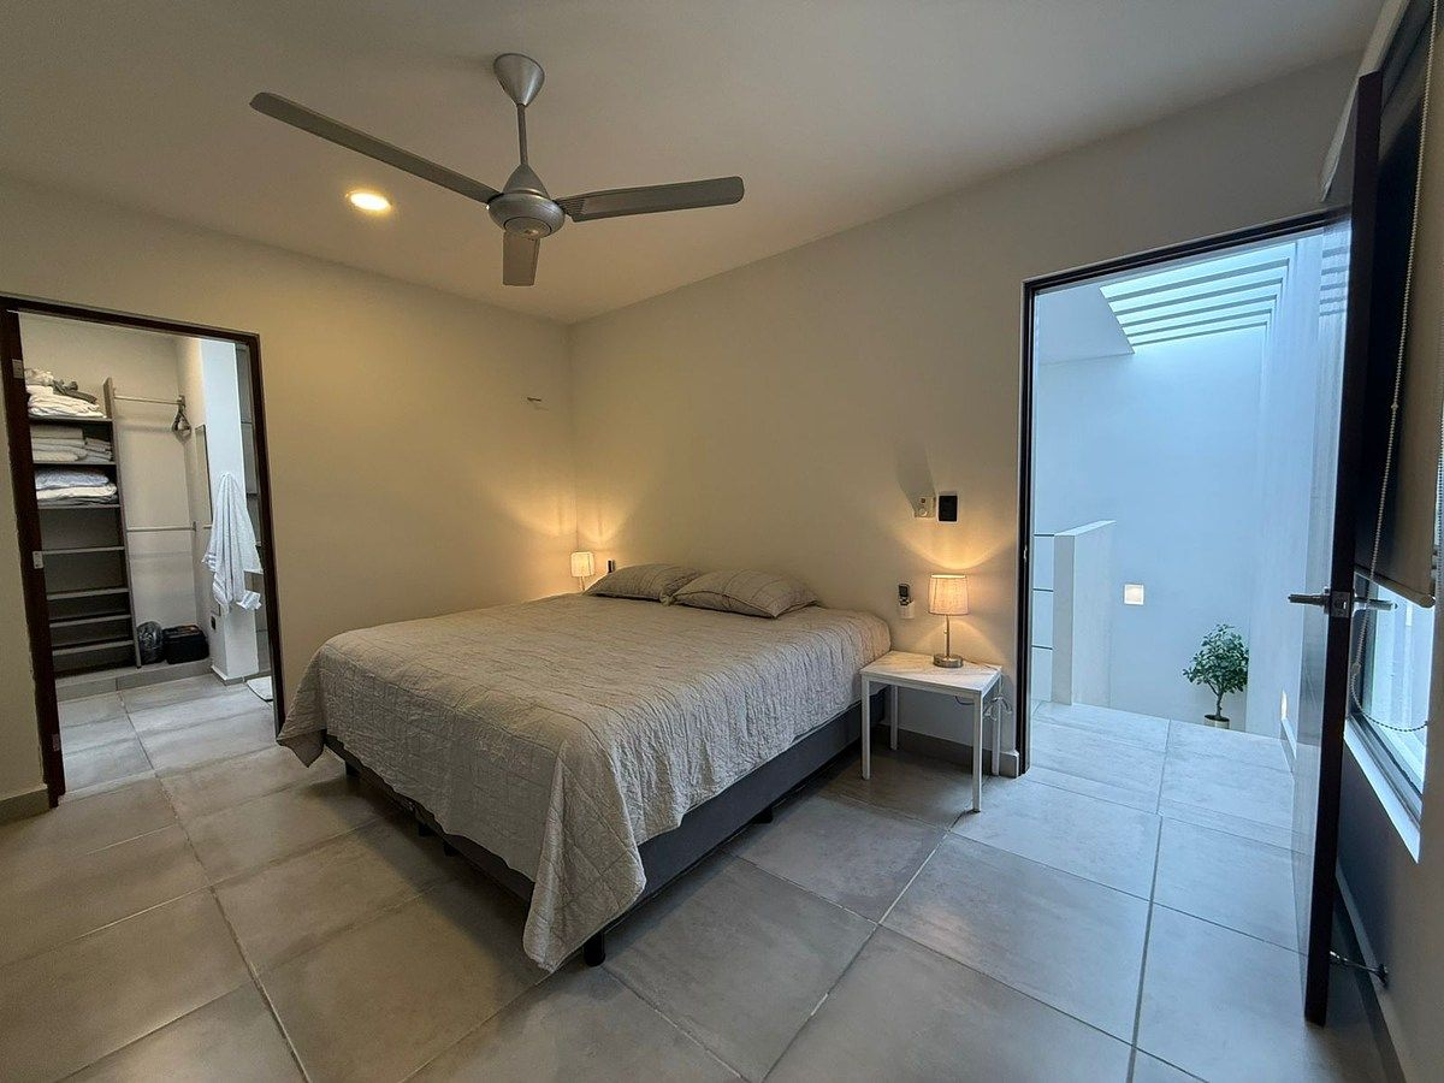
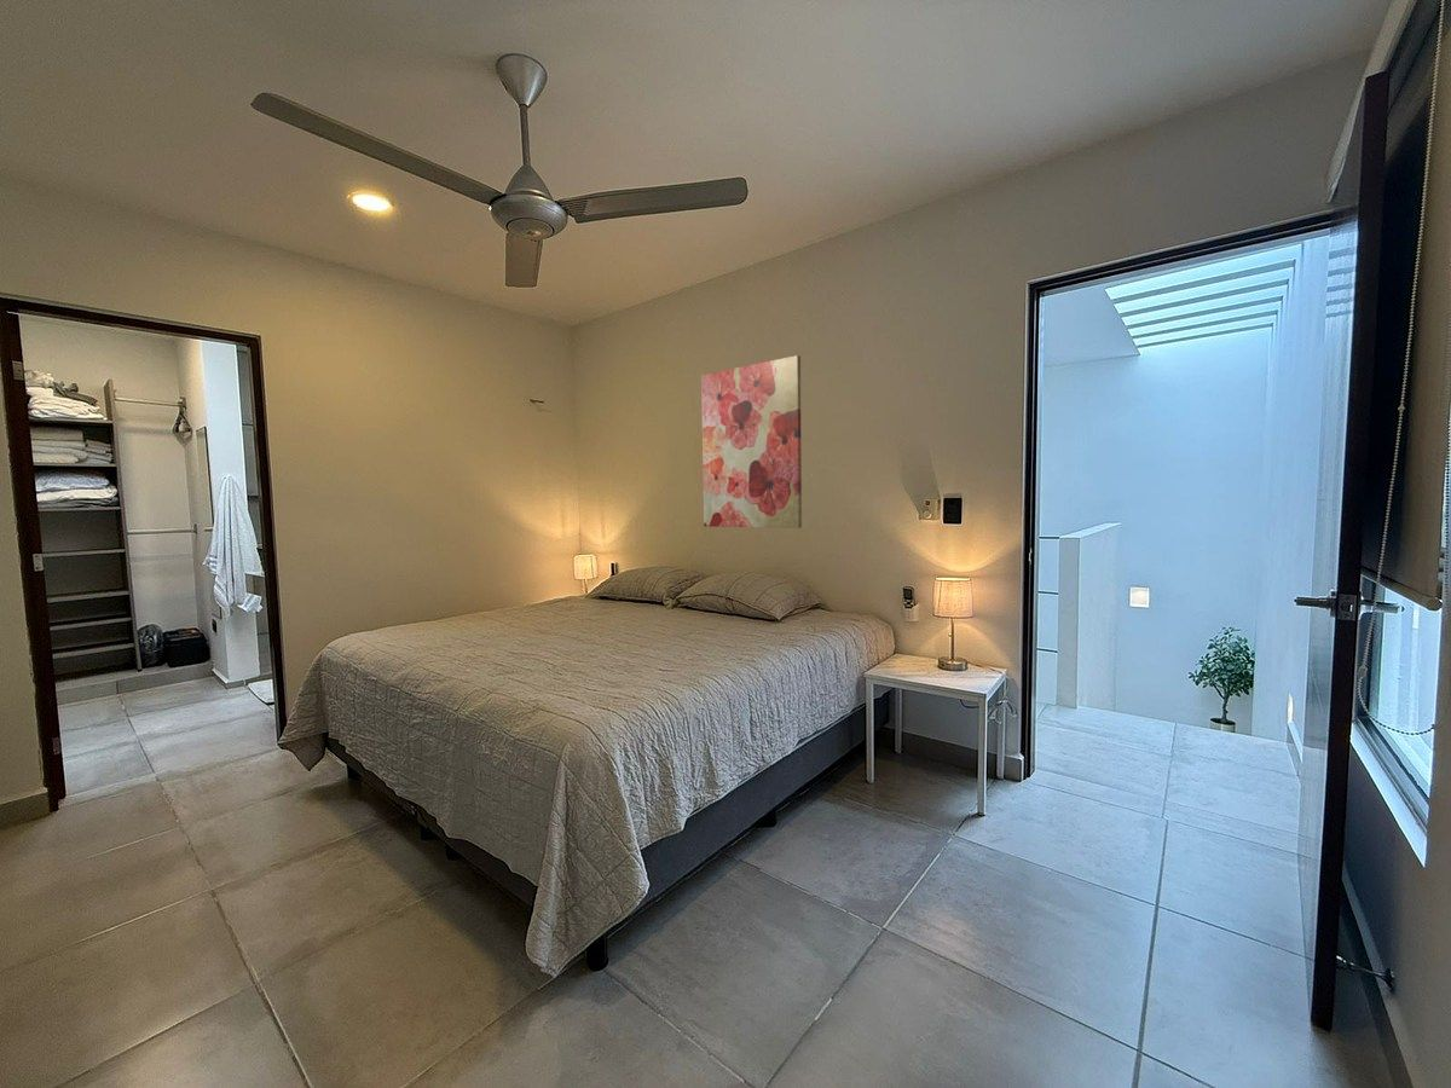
+ wall art (748, 447)
